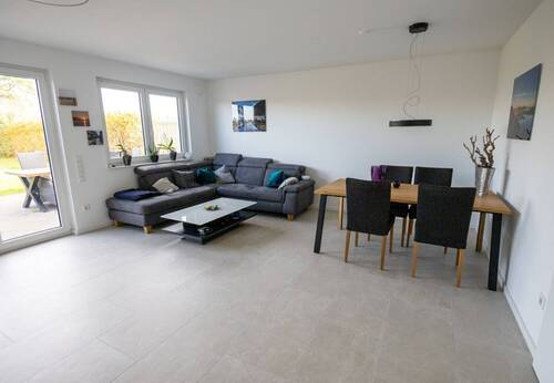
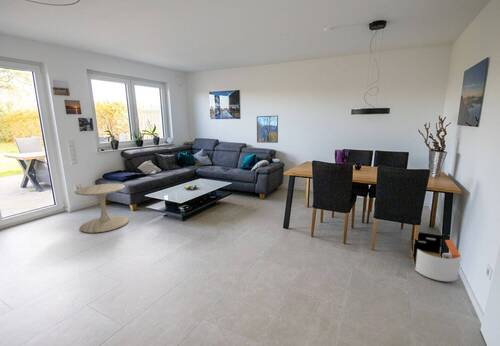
+ side table (103, 206)
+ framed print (267, 129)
+ storage bin (434, 254)
